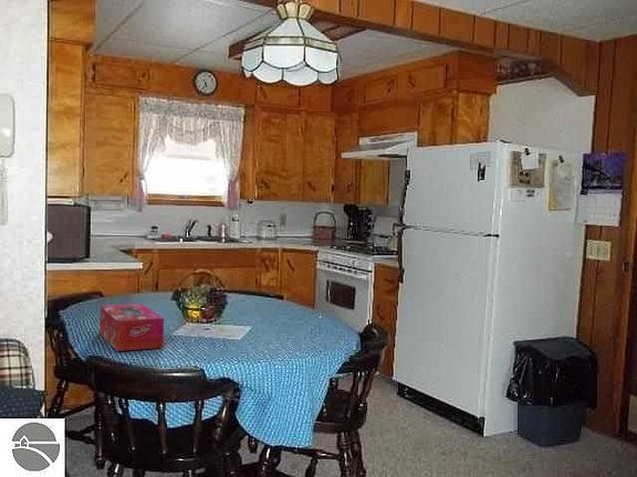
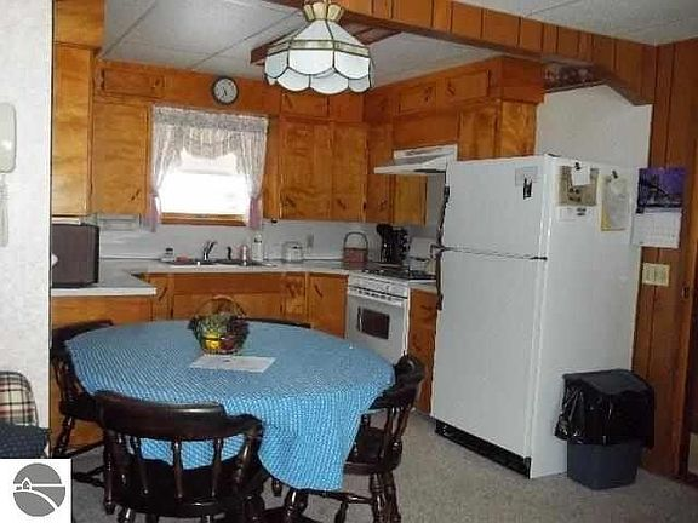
- tissue box (129, 326)
